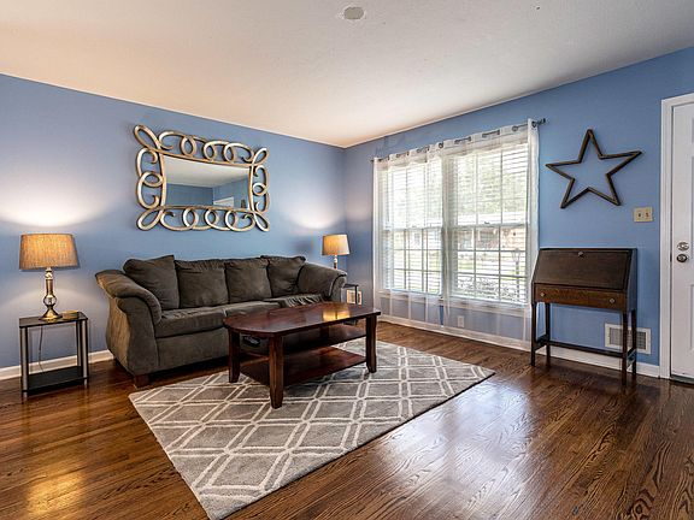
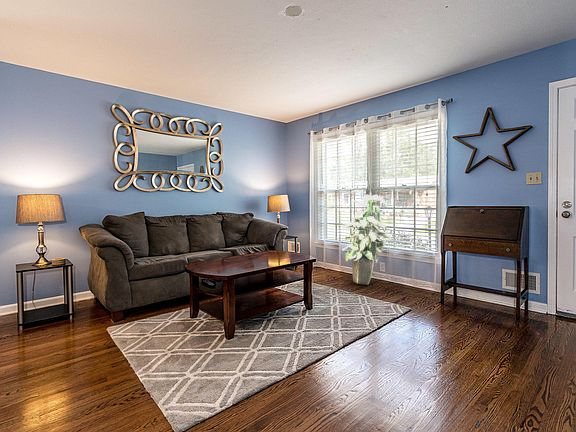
+ indoor plant (363, 236)
